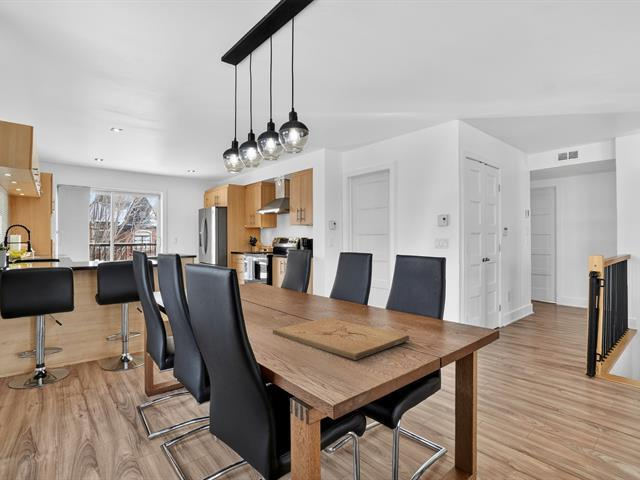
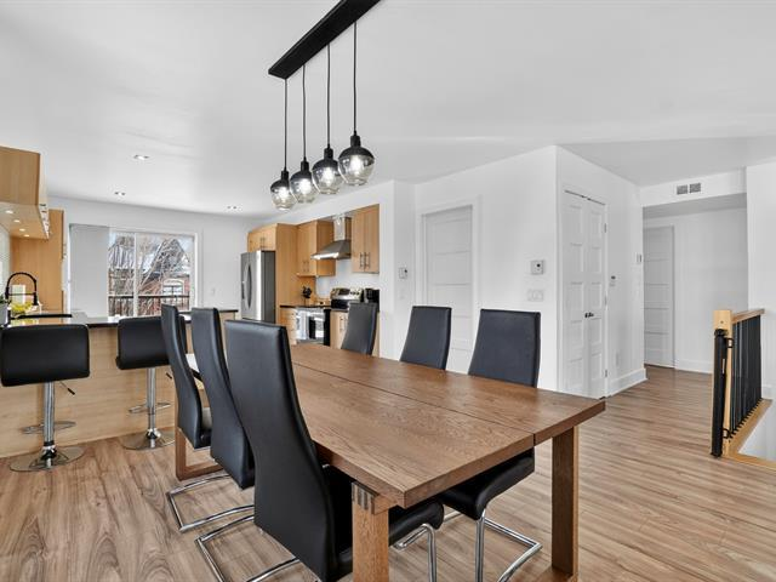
- cutting board (338, 334)
